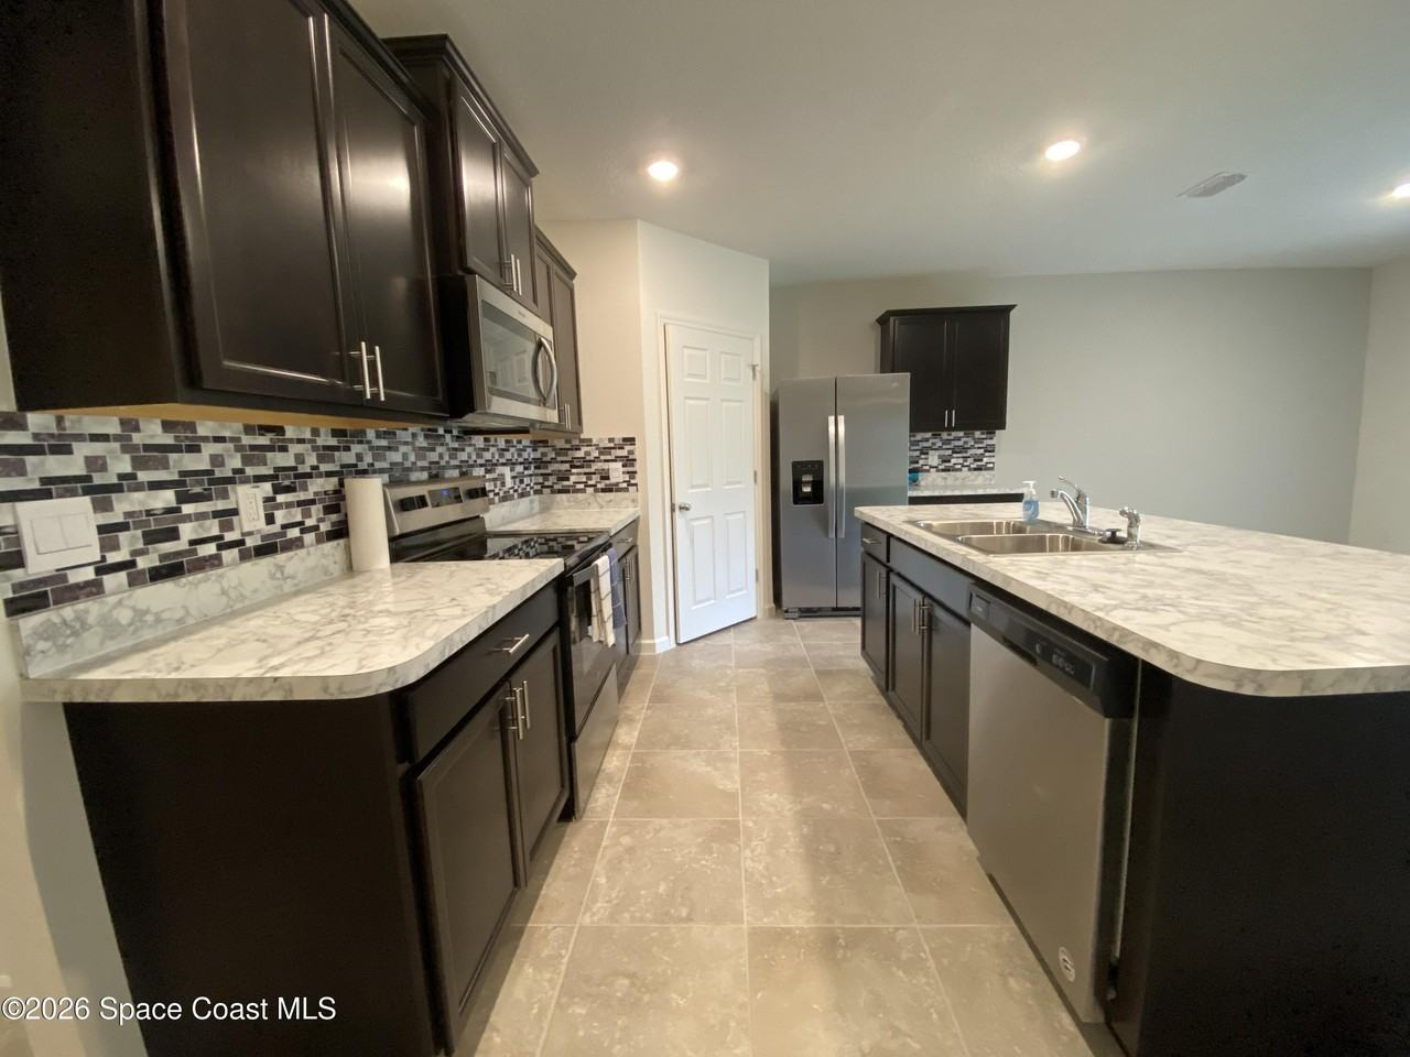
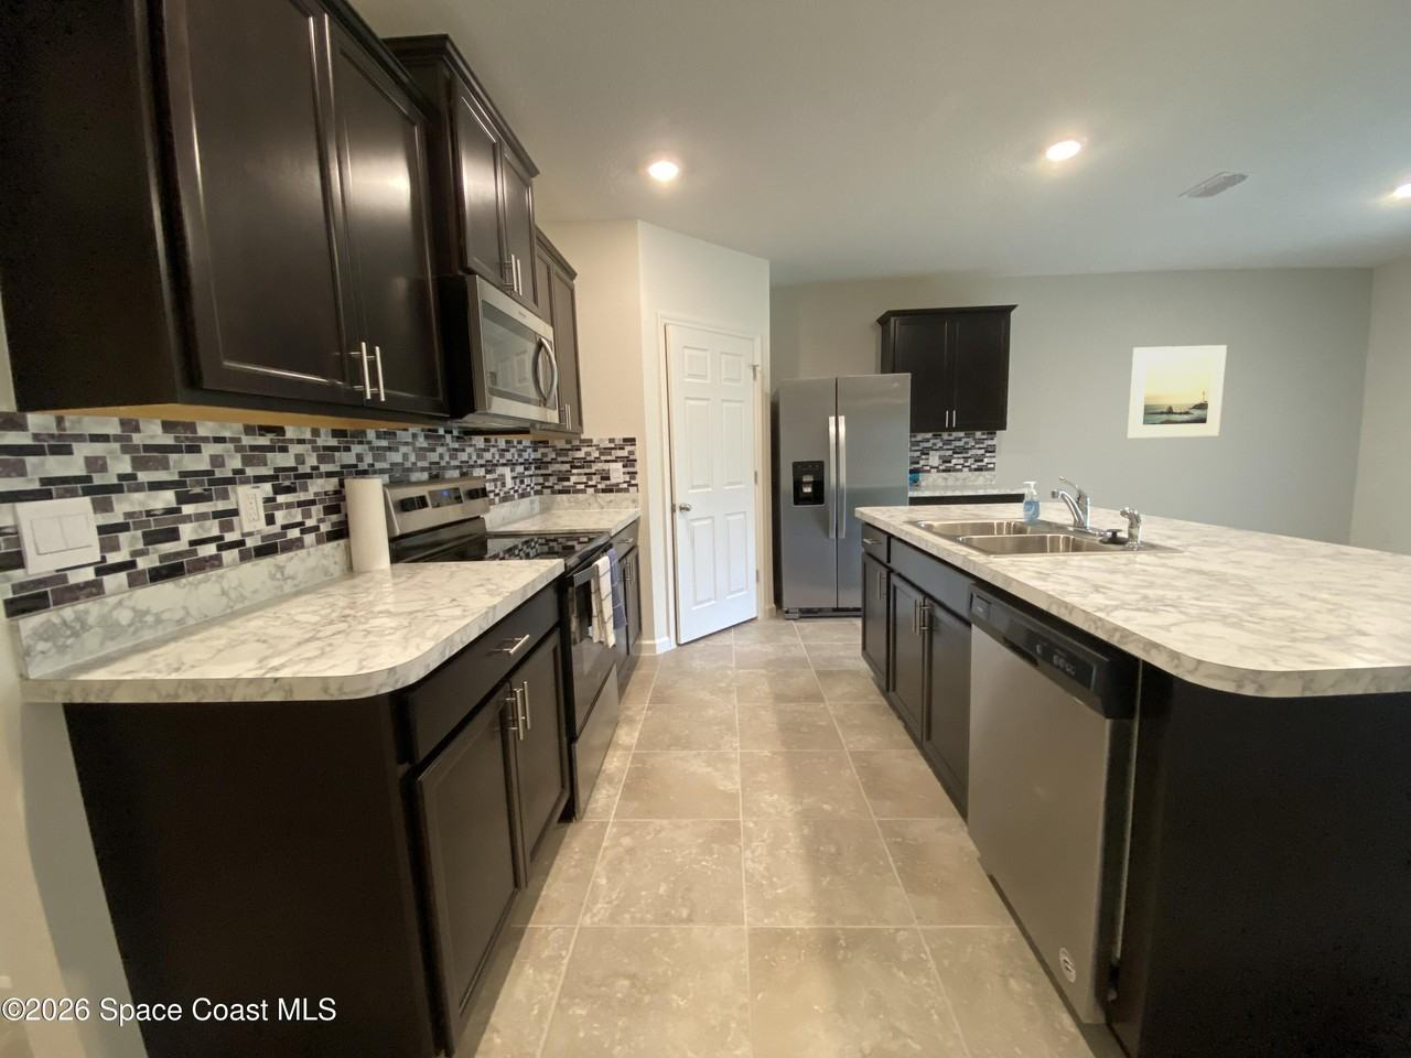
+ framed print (1177, 392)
